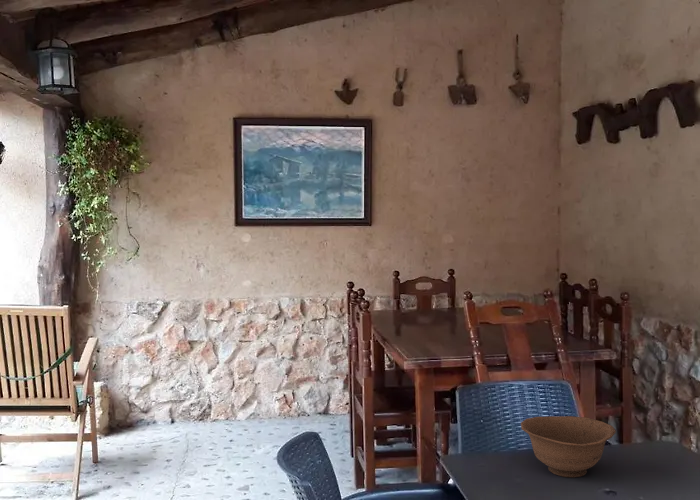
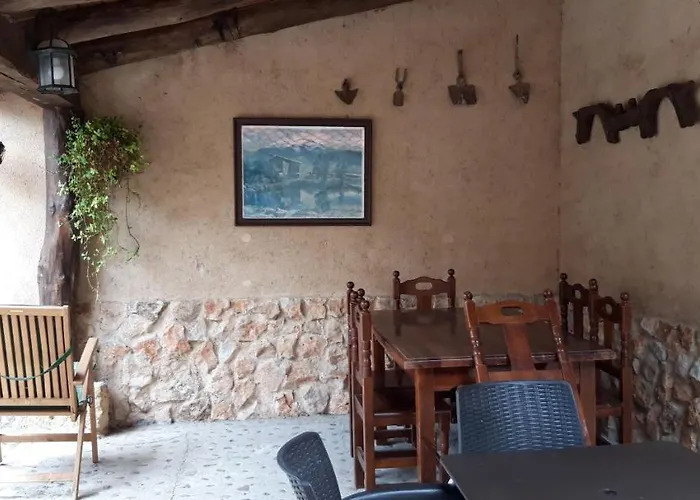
- bowl (567, 448)
